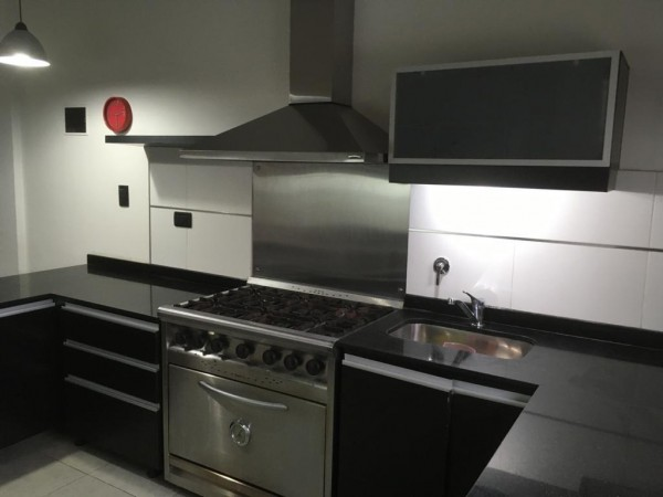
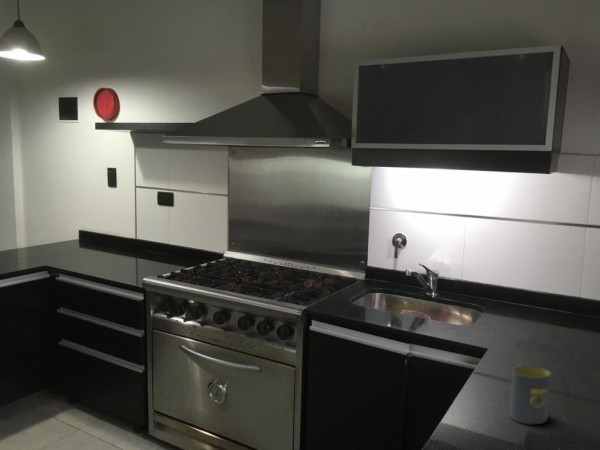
+ mug (527, 392)
